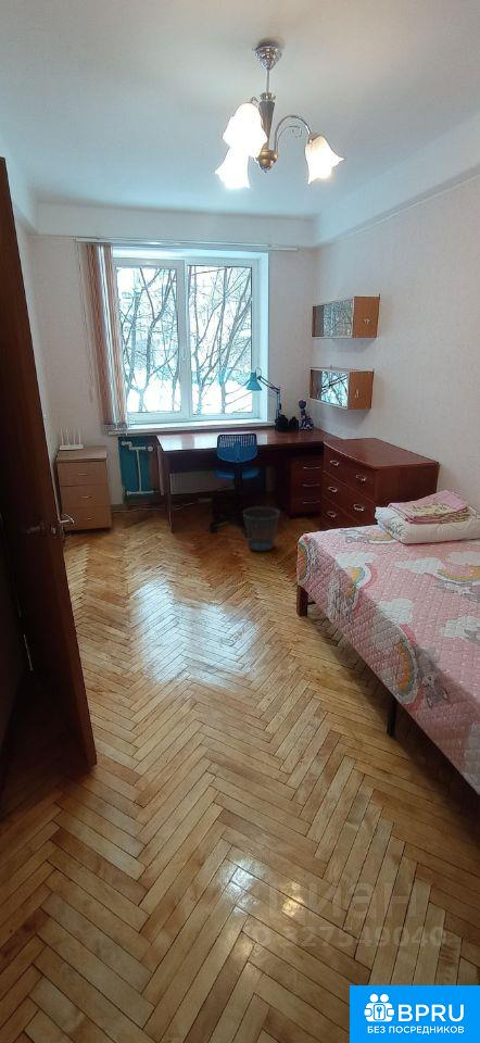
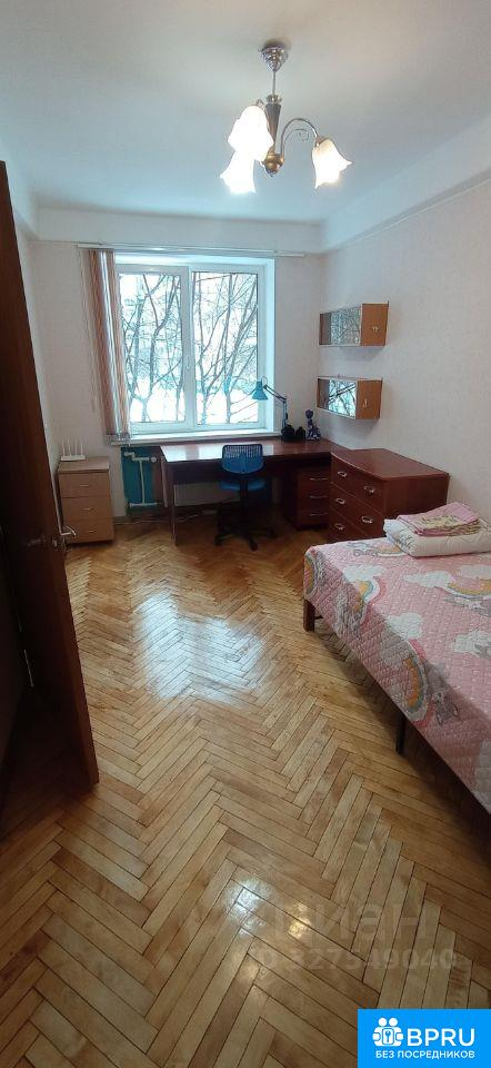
- wastebasket (261, 529)
